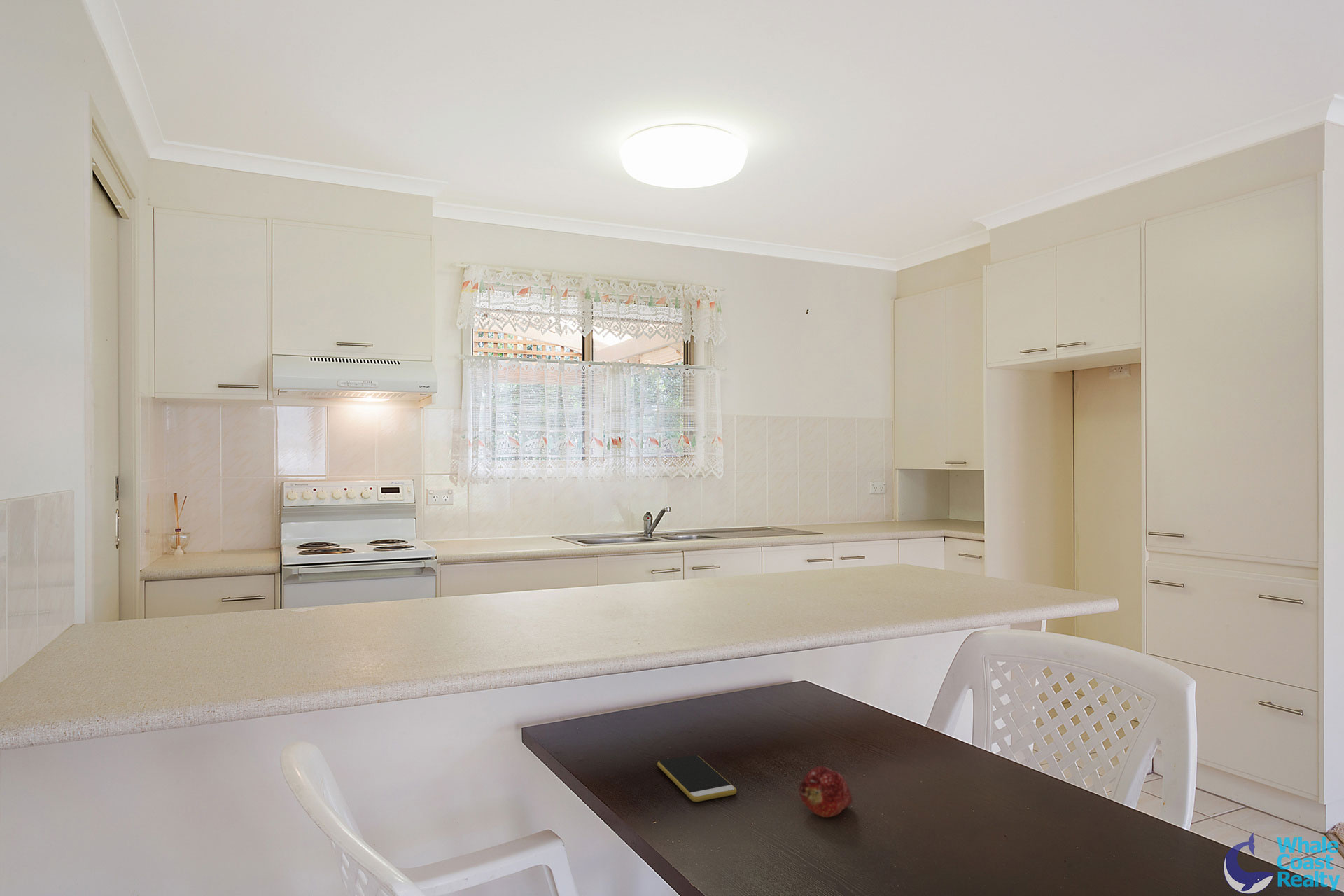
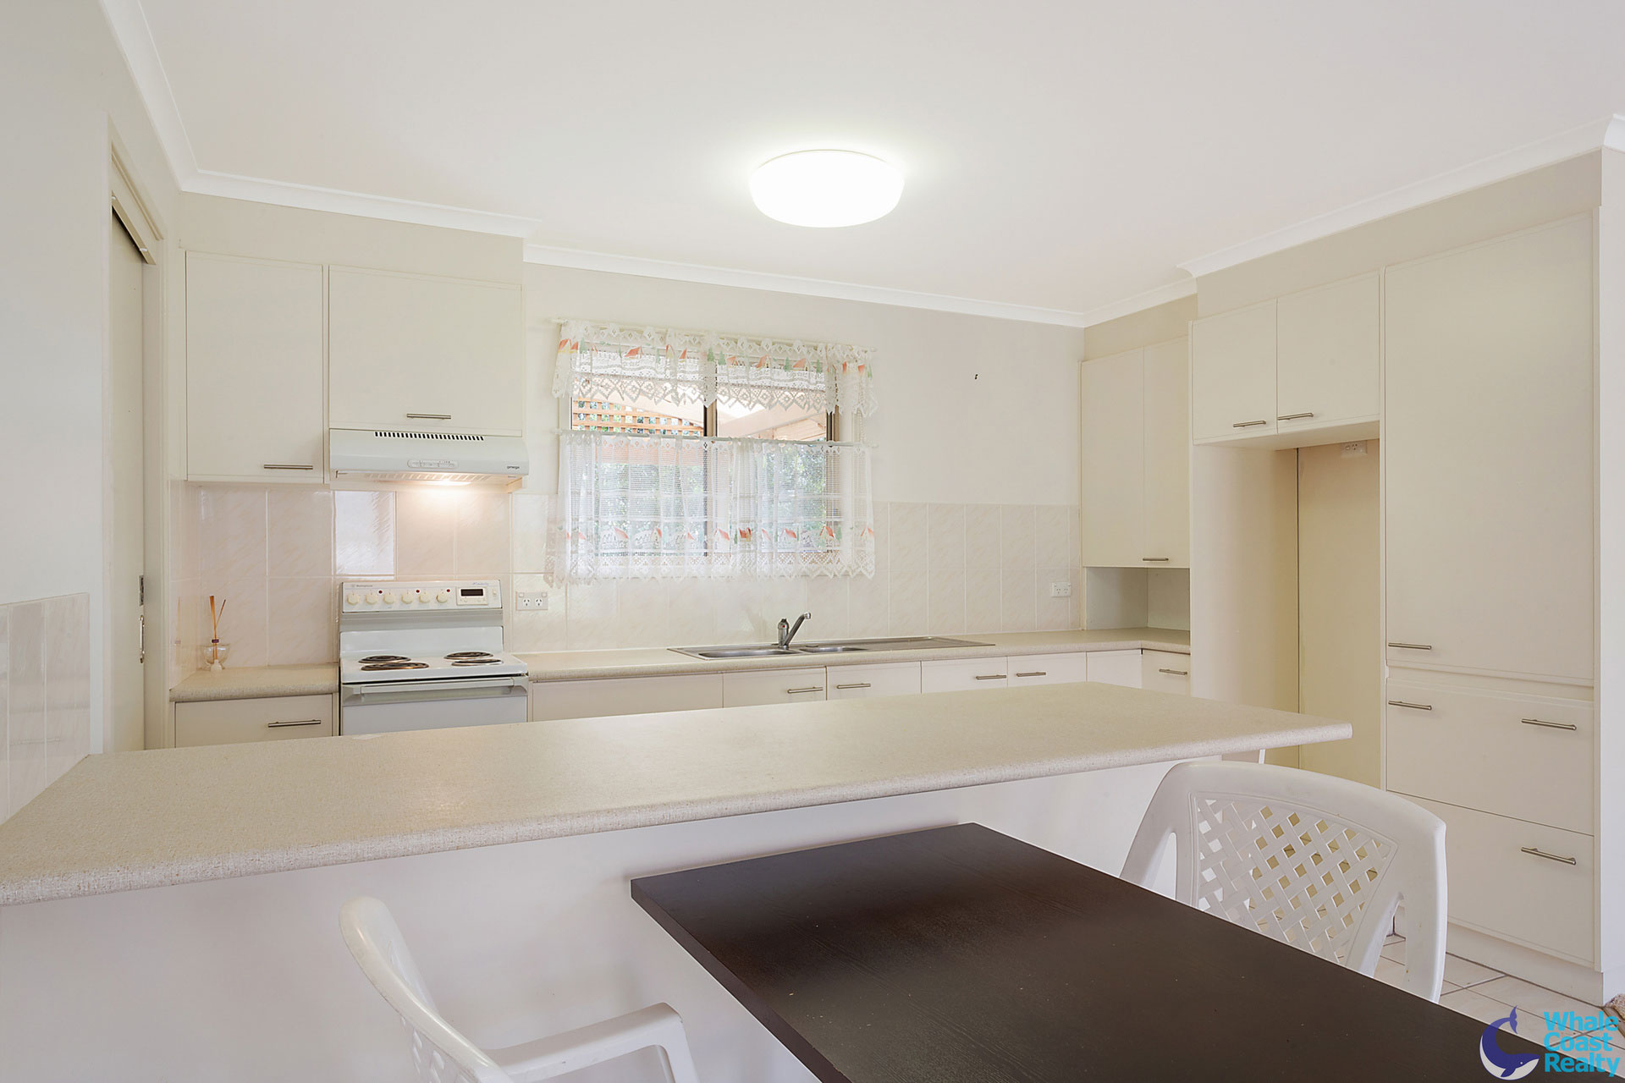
- smartphone (695, 776)
- fruit (827, 791)
